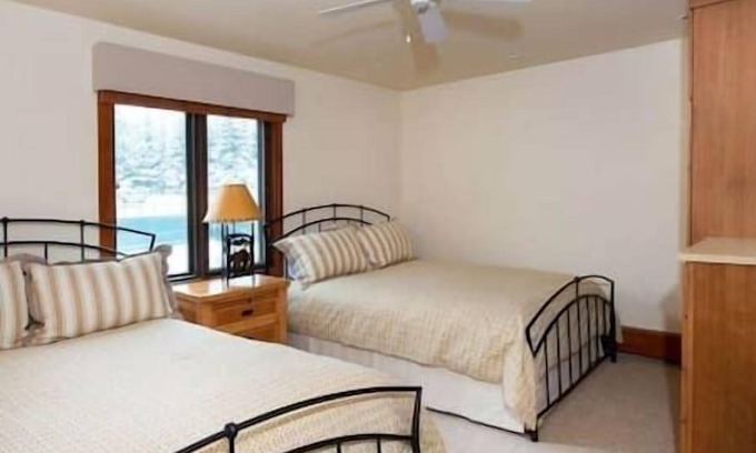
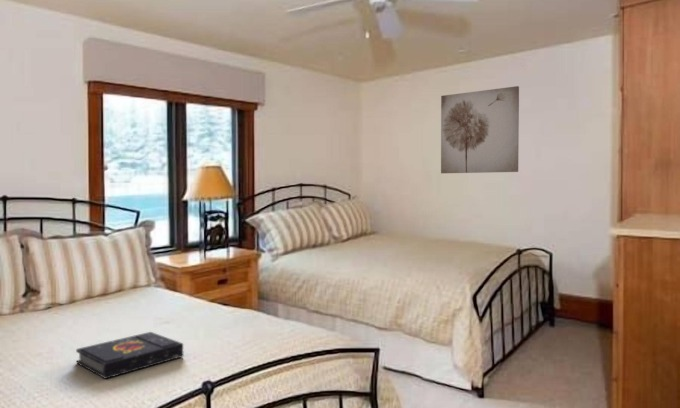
+ wall art (478, 132)
+ book (130, 352)
